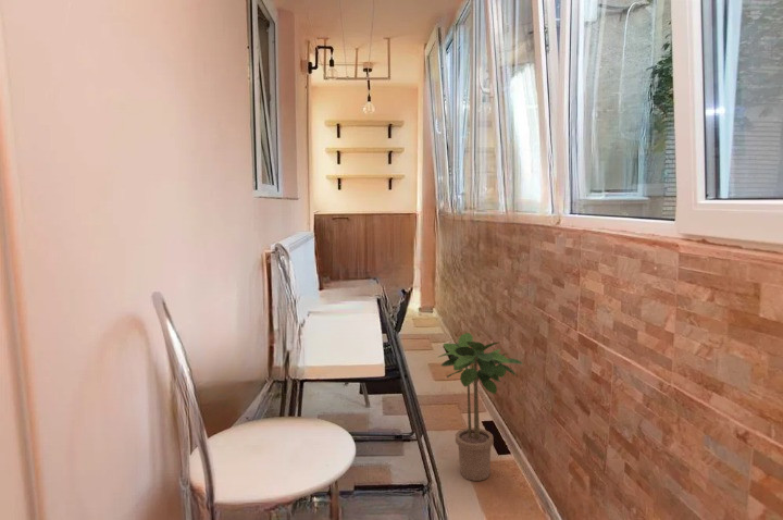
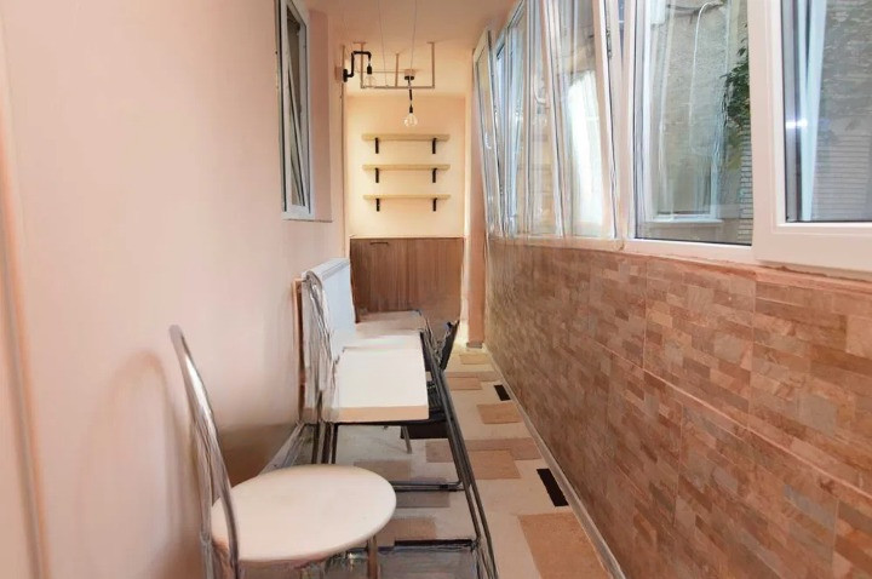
- potted plant (477, 403)
